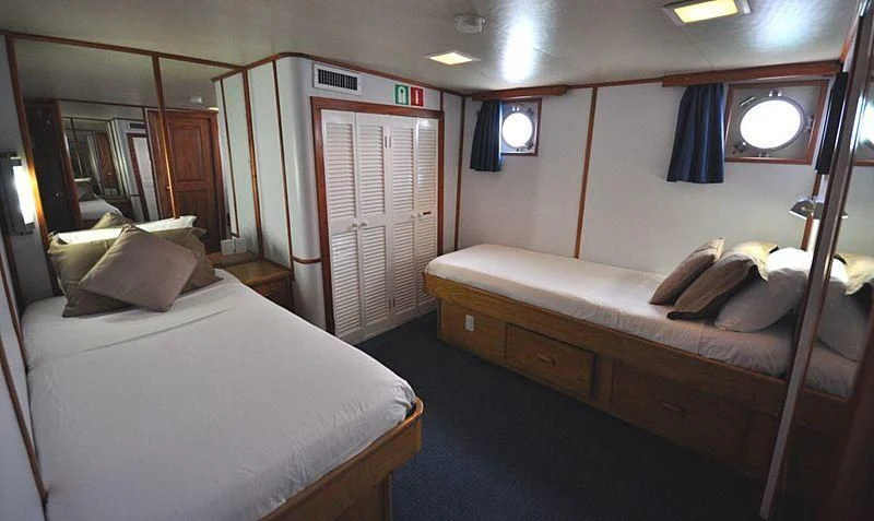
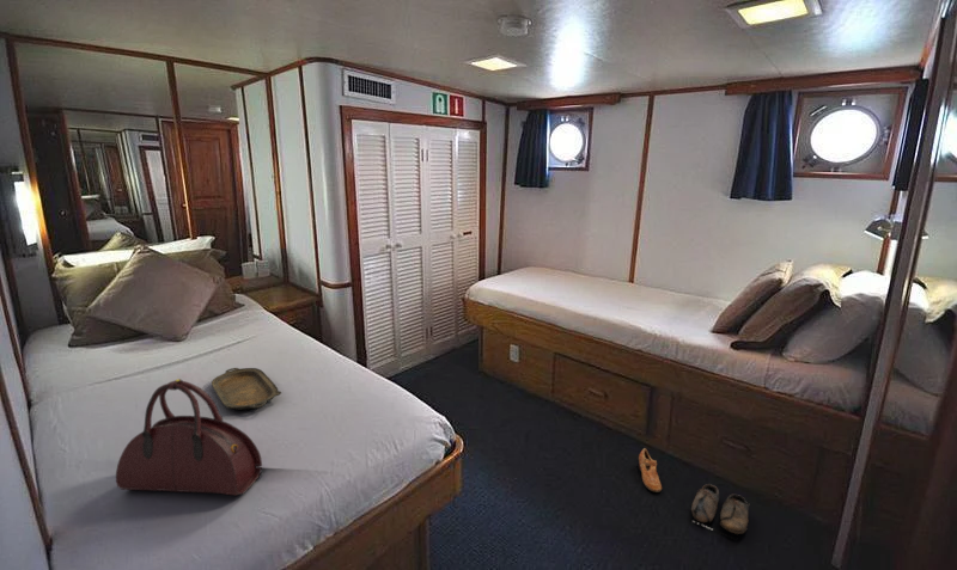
+ serving tray (244, 388)
+ shoe (717, 507)
+ shoe (650, 468)
+ handbag (185, 434)
